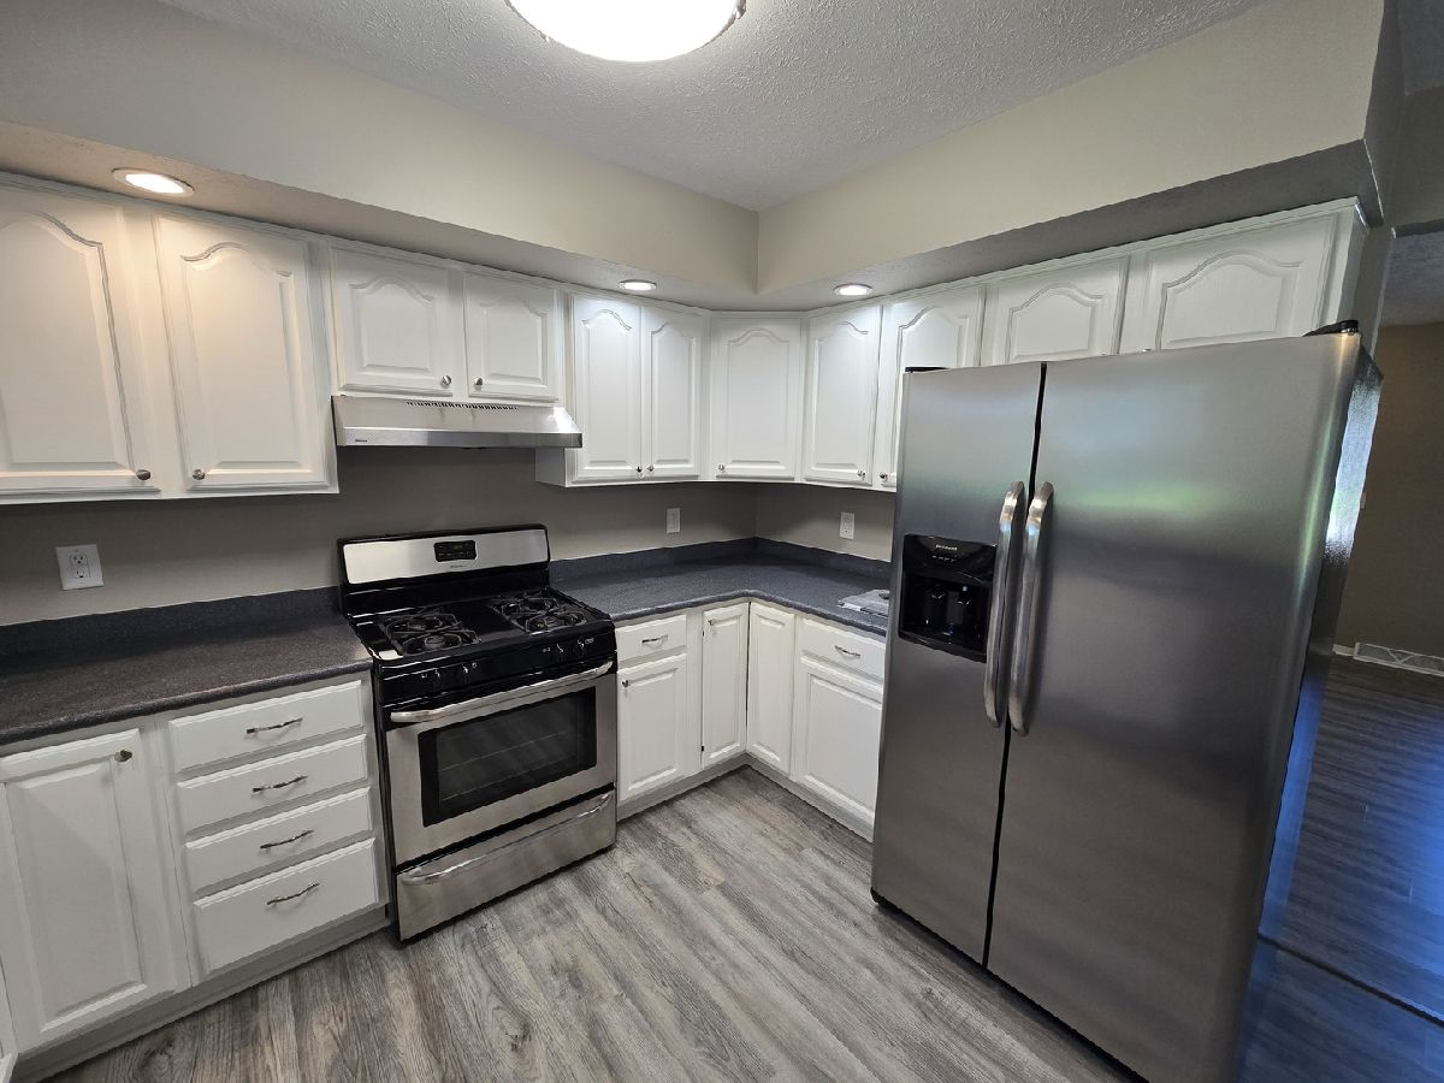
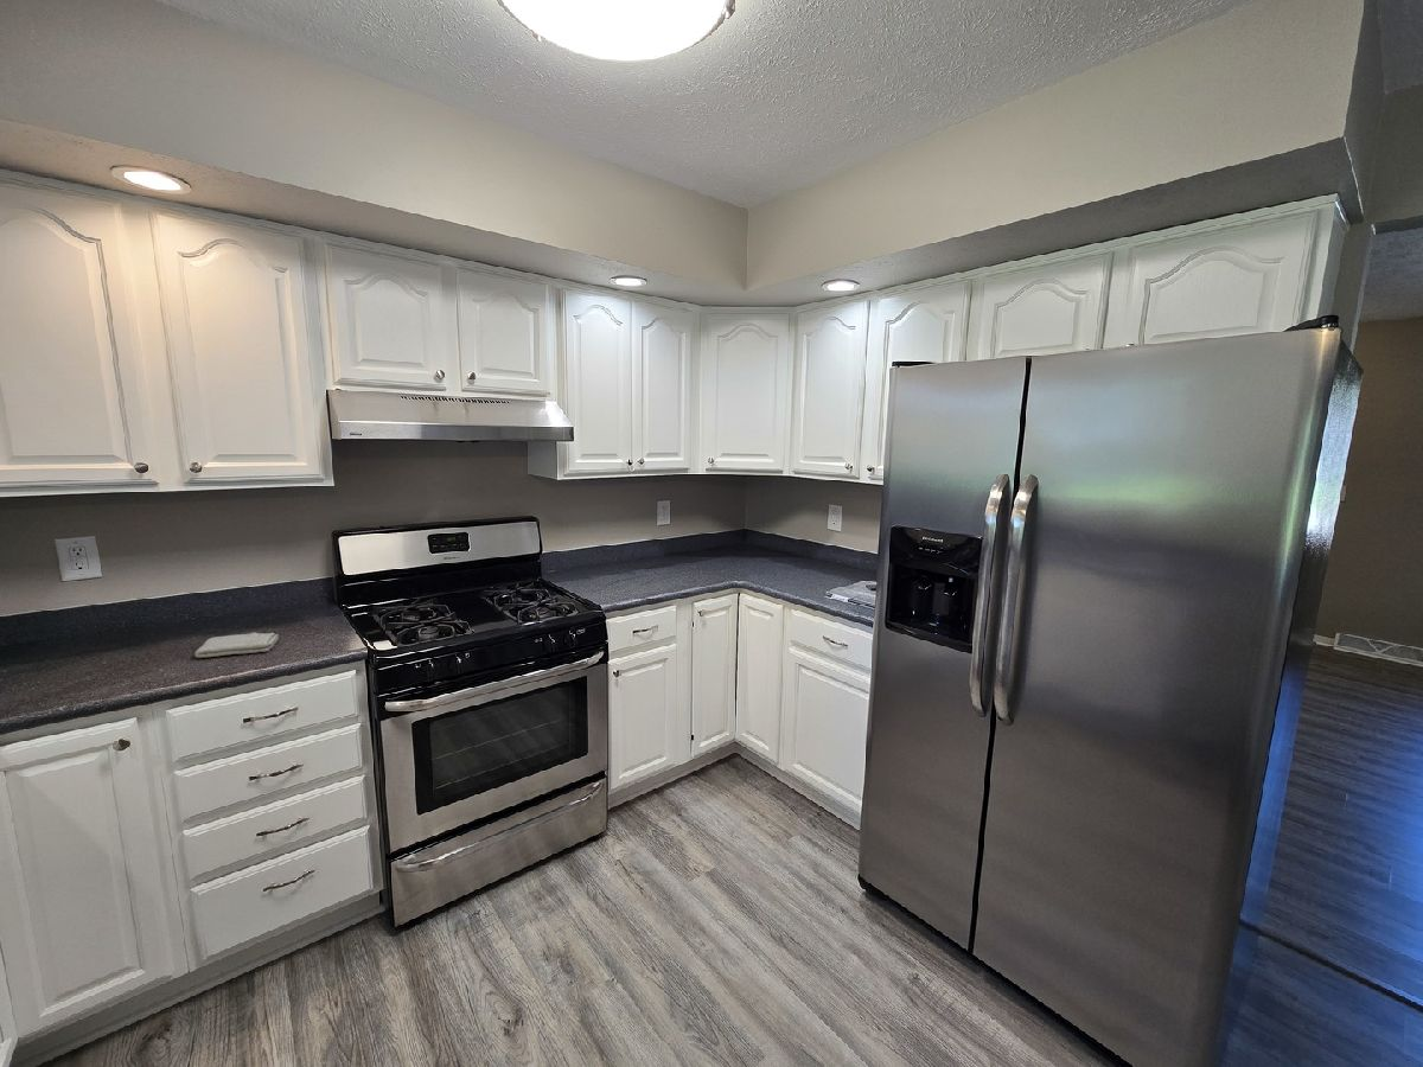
+ washcloth (238, 644)
